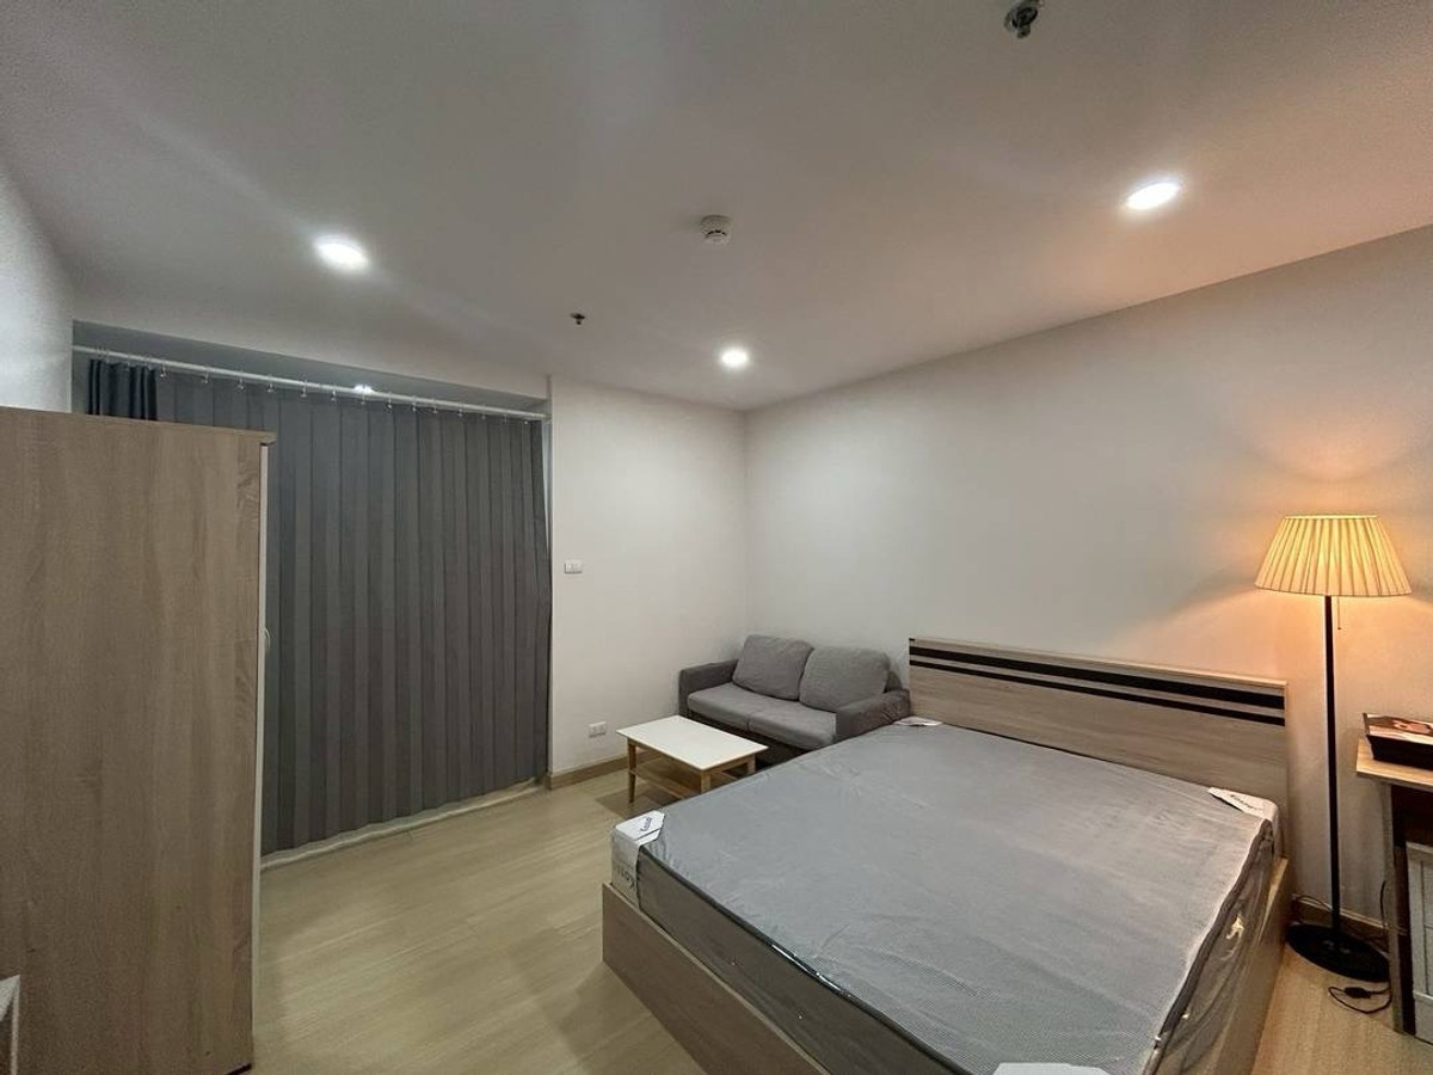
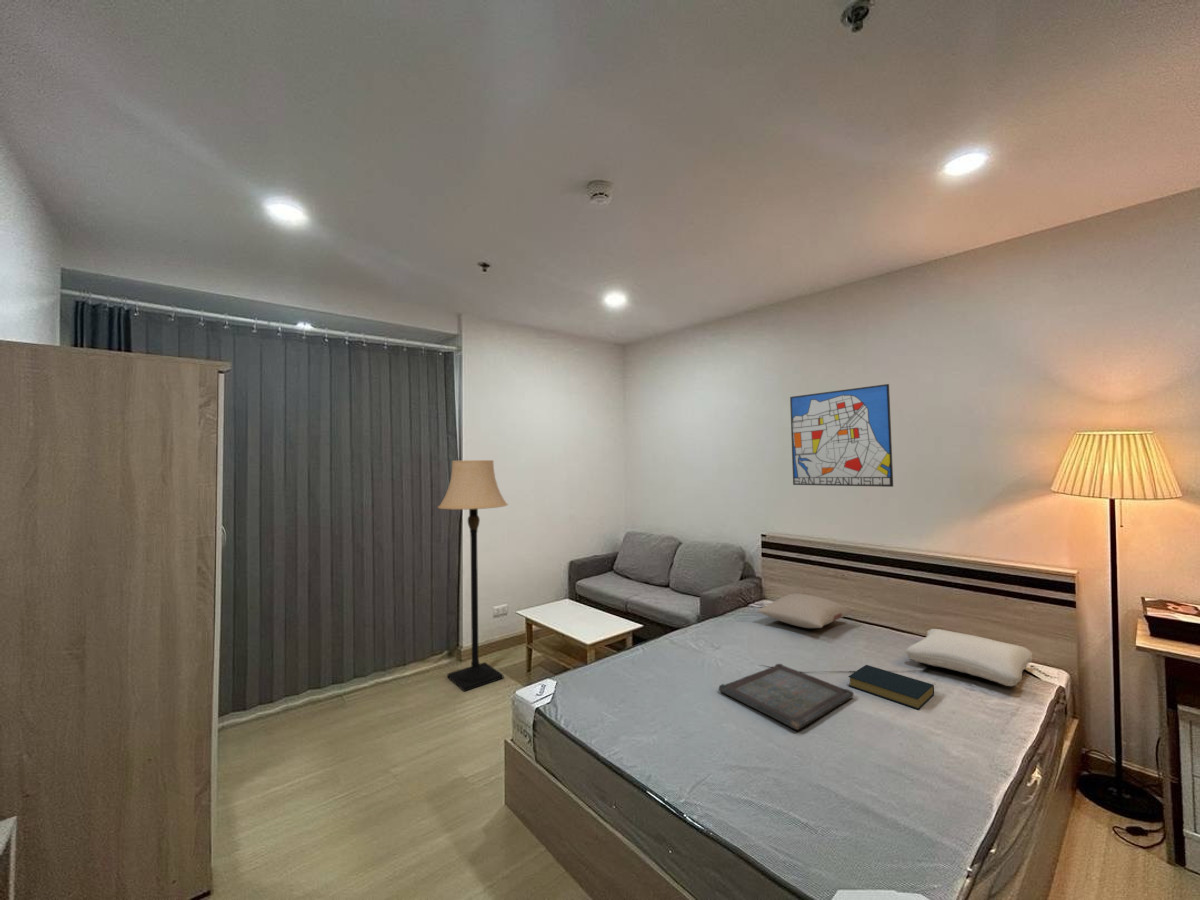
+ lamp (474, 568)
+ wall art (837, 438)
+ pillow (803, 610)
+ serving tray (786, 692)
+ pillow (967, 654)
+ hardback book (890, 685)
